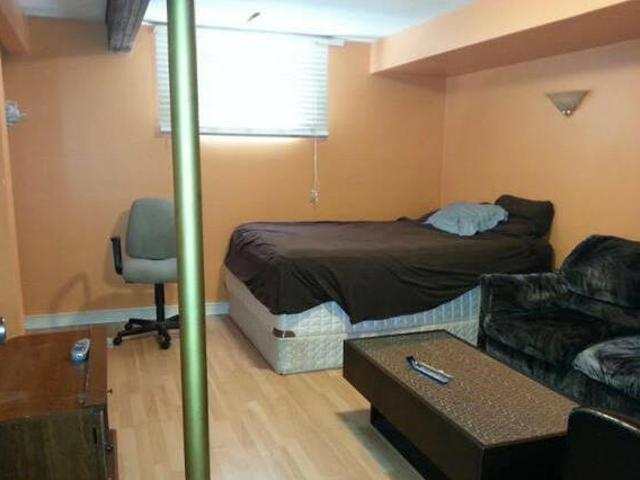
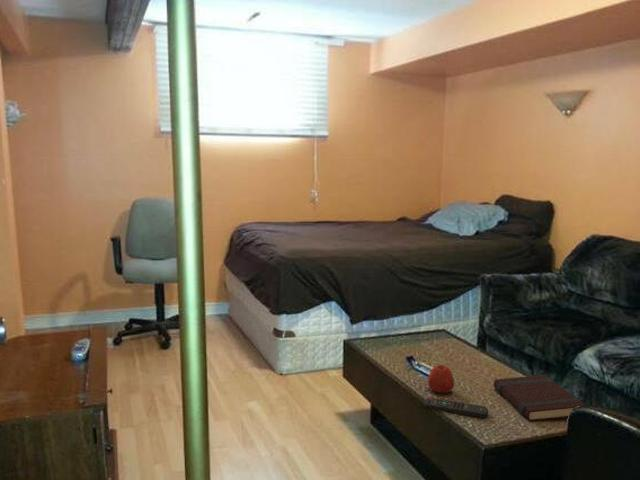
+ remote control (455, 407)
+ apple (441, 377)
+ book (537, 396)
